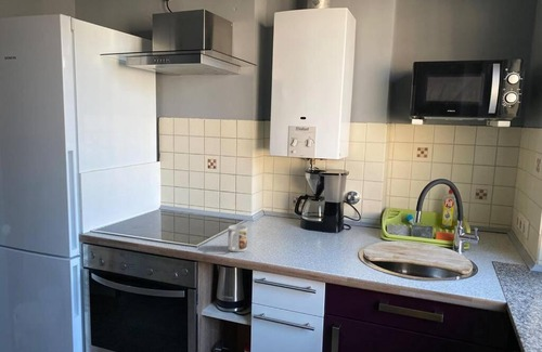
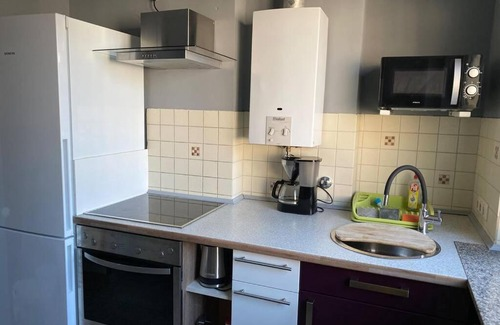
- mug (235, 238)
